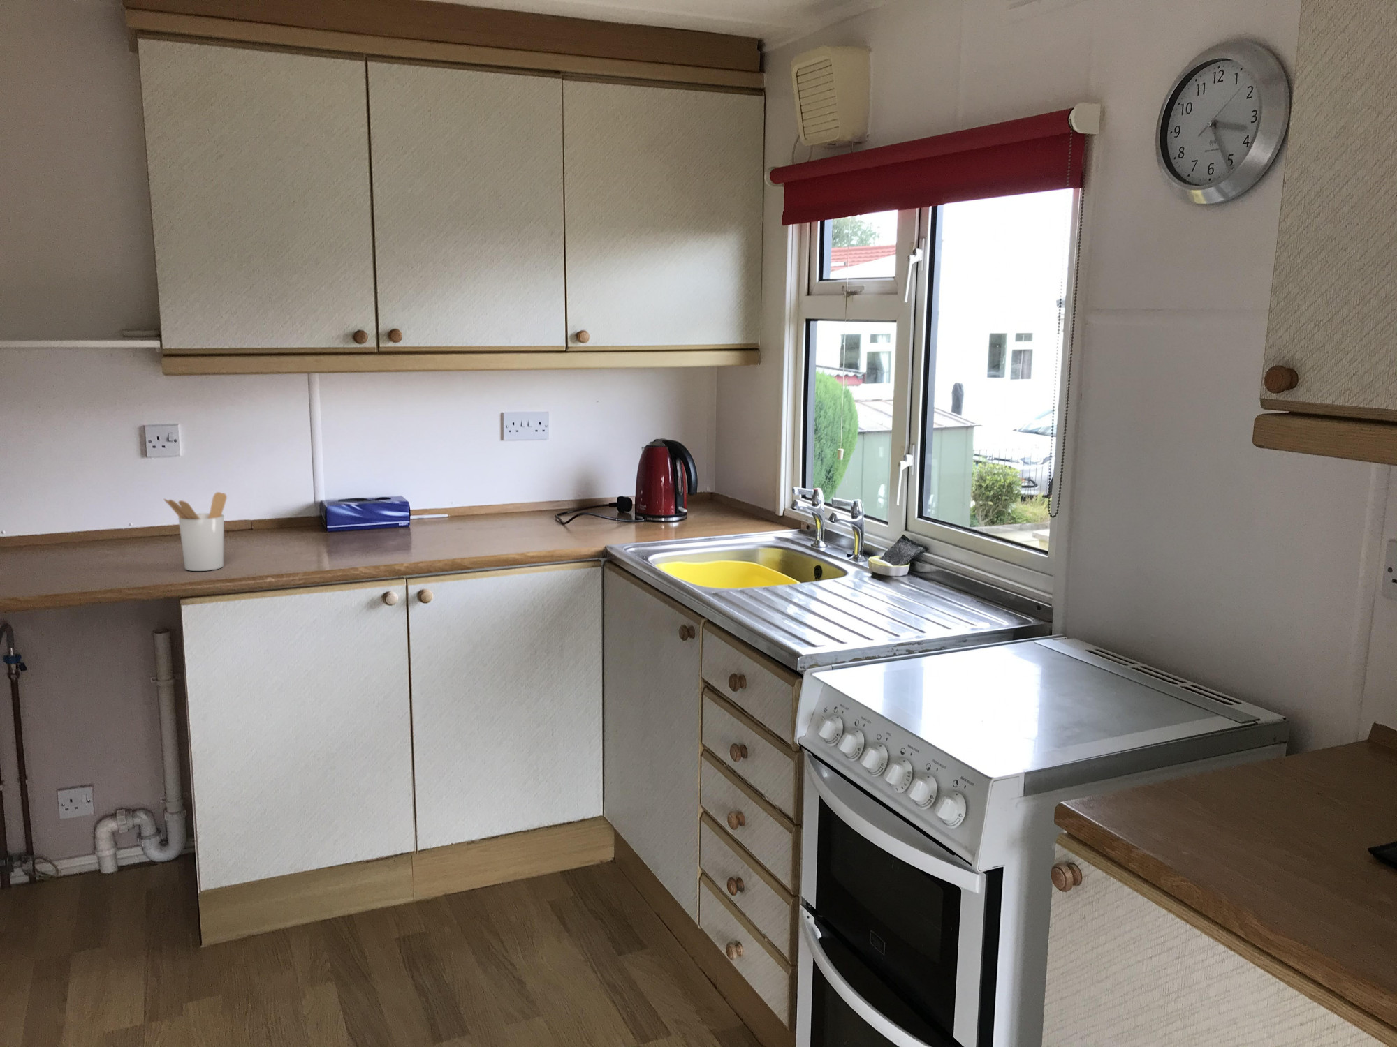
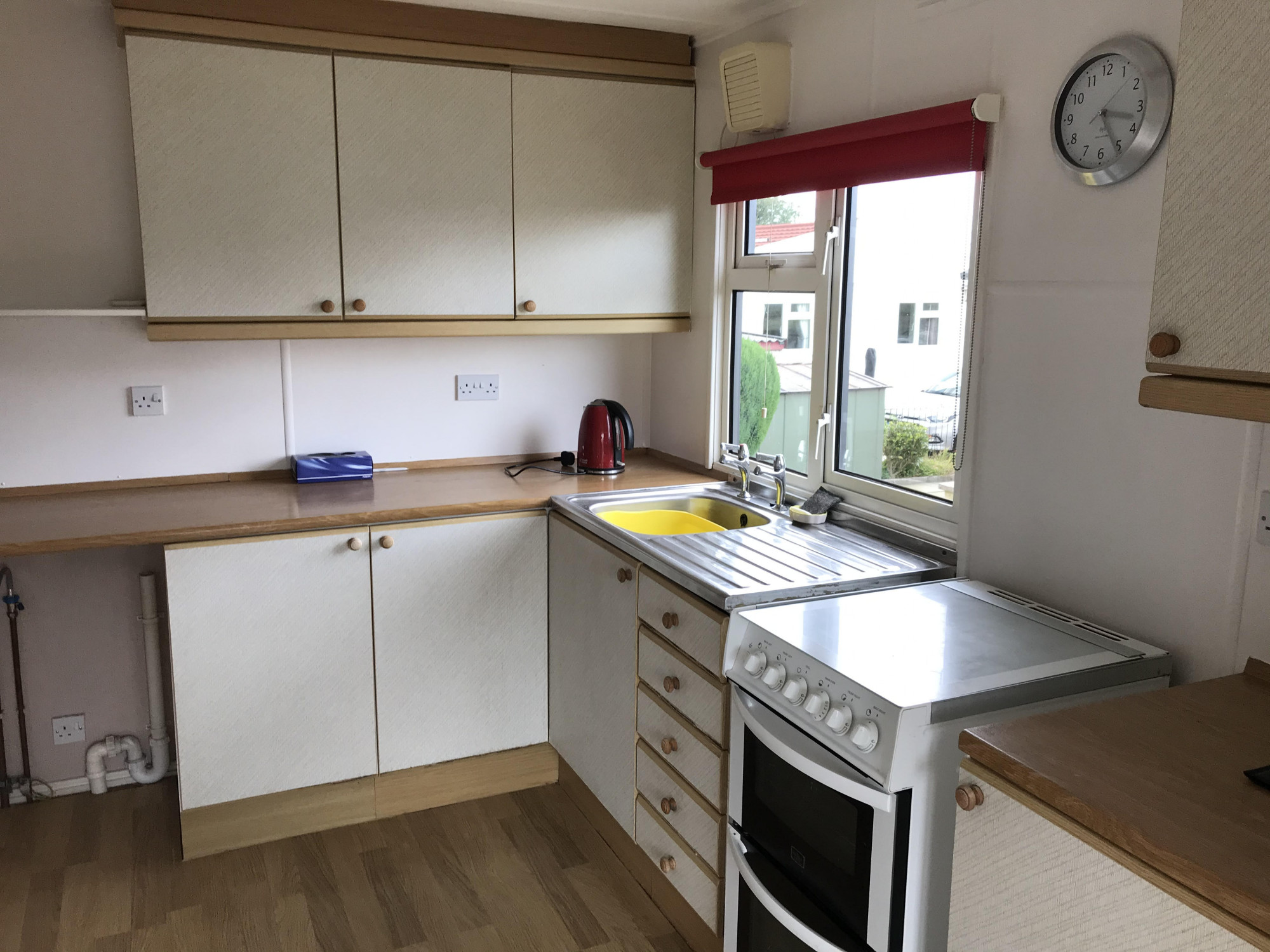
- utensil holder (195, 530)
